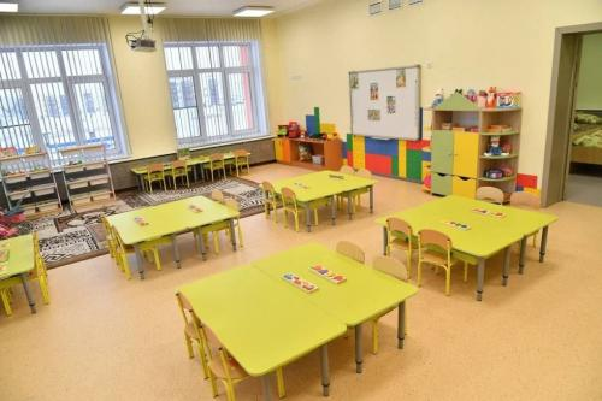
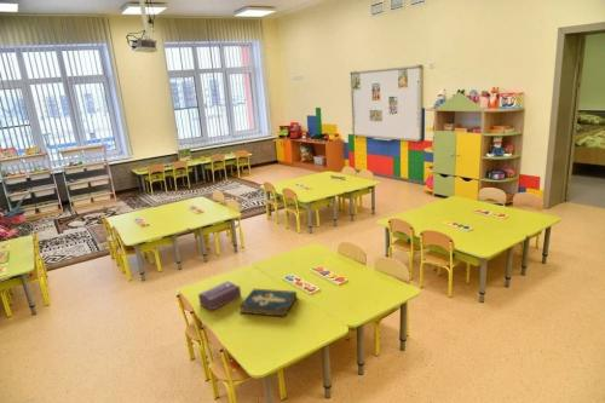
+ tissue box (219, 294)
+ book (269, 301)
